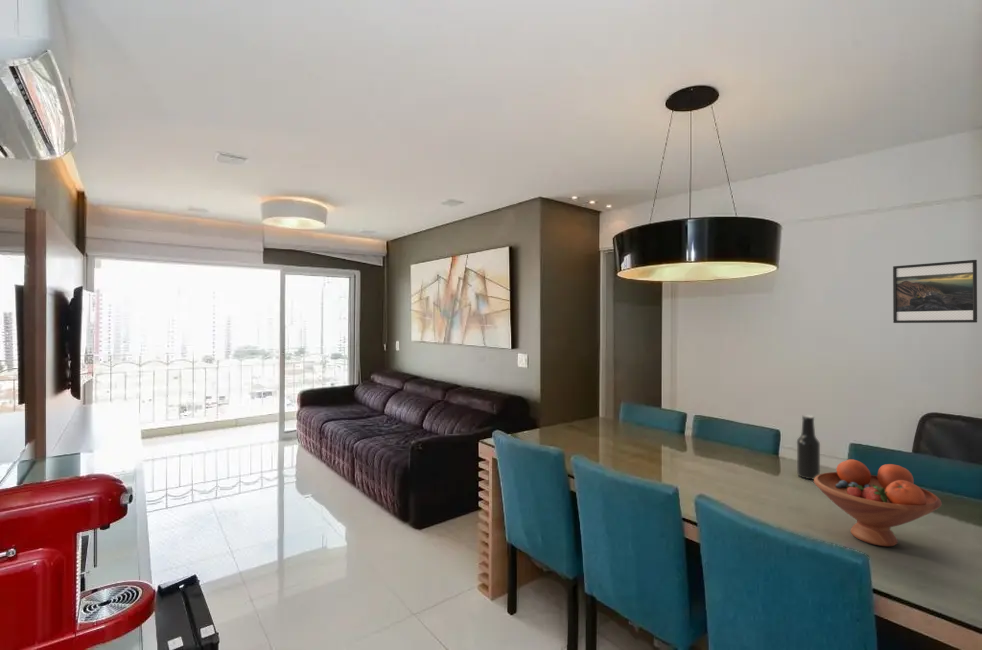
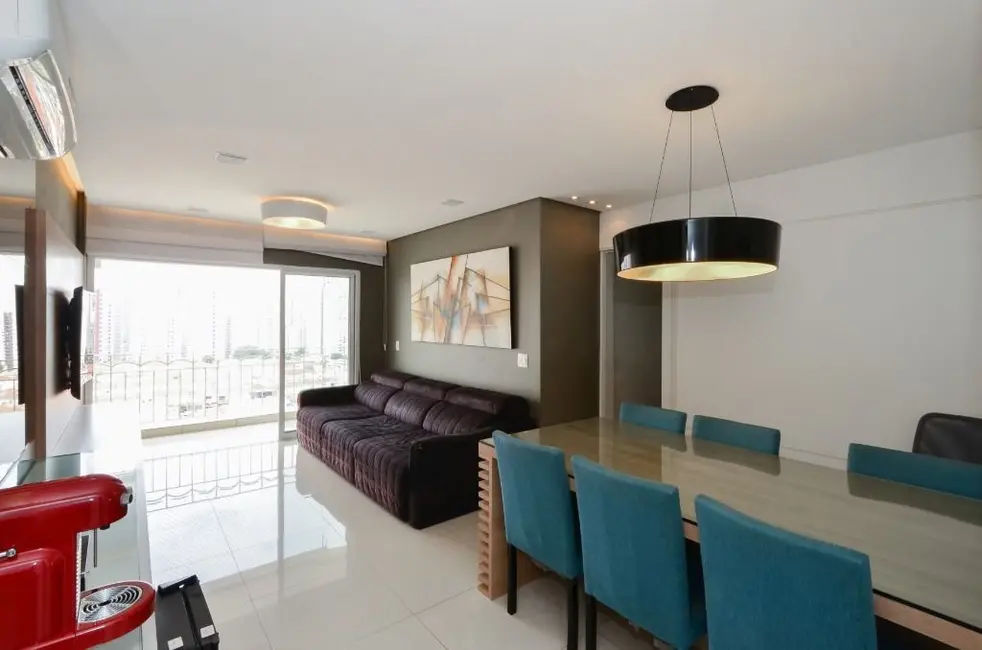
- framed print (933, 293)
- fruit bowl (873, 503)
- beer bottle (808, 446)
